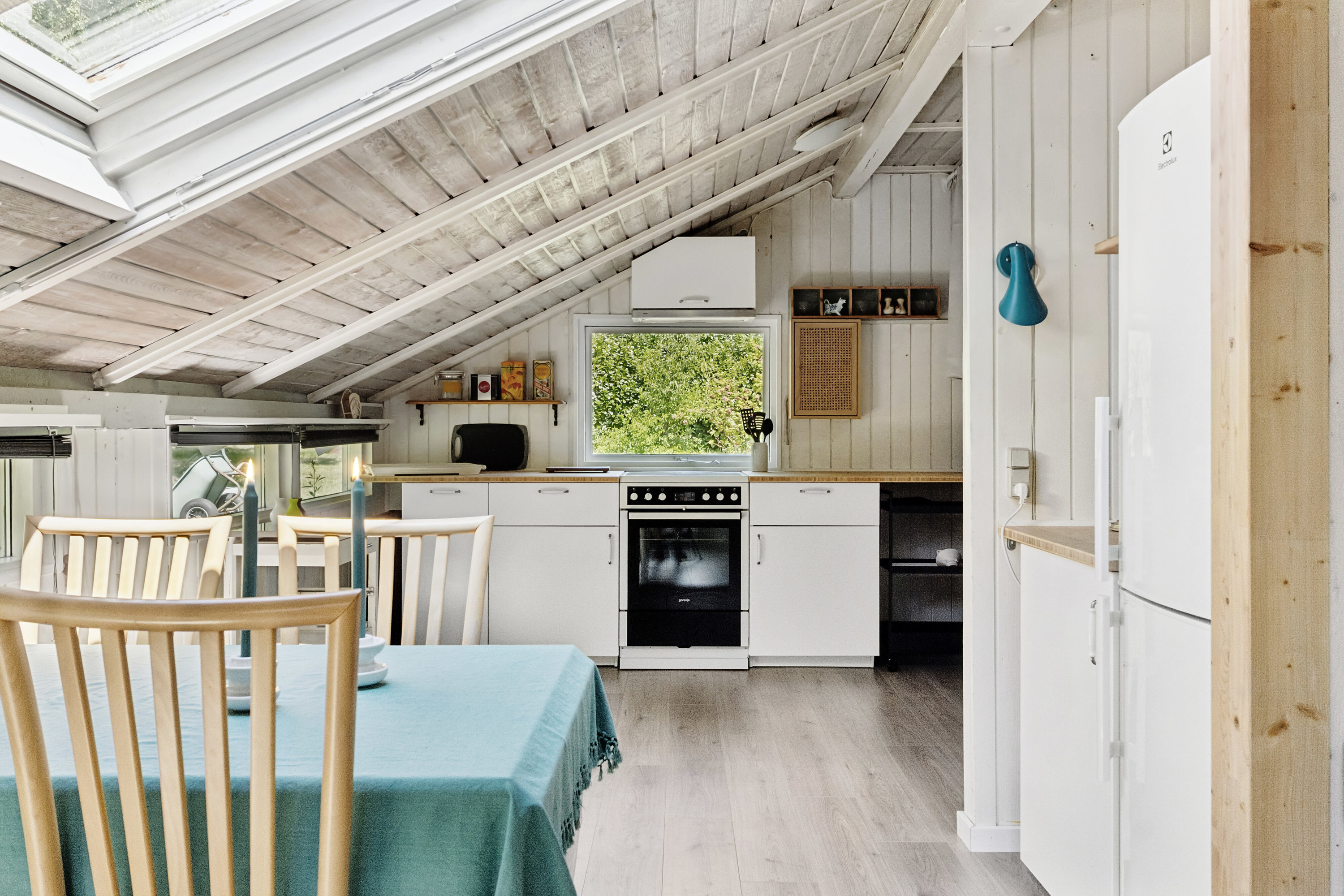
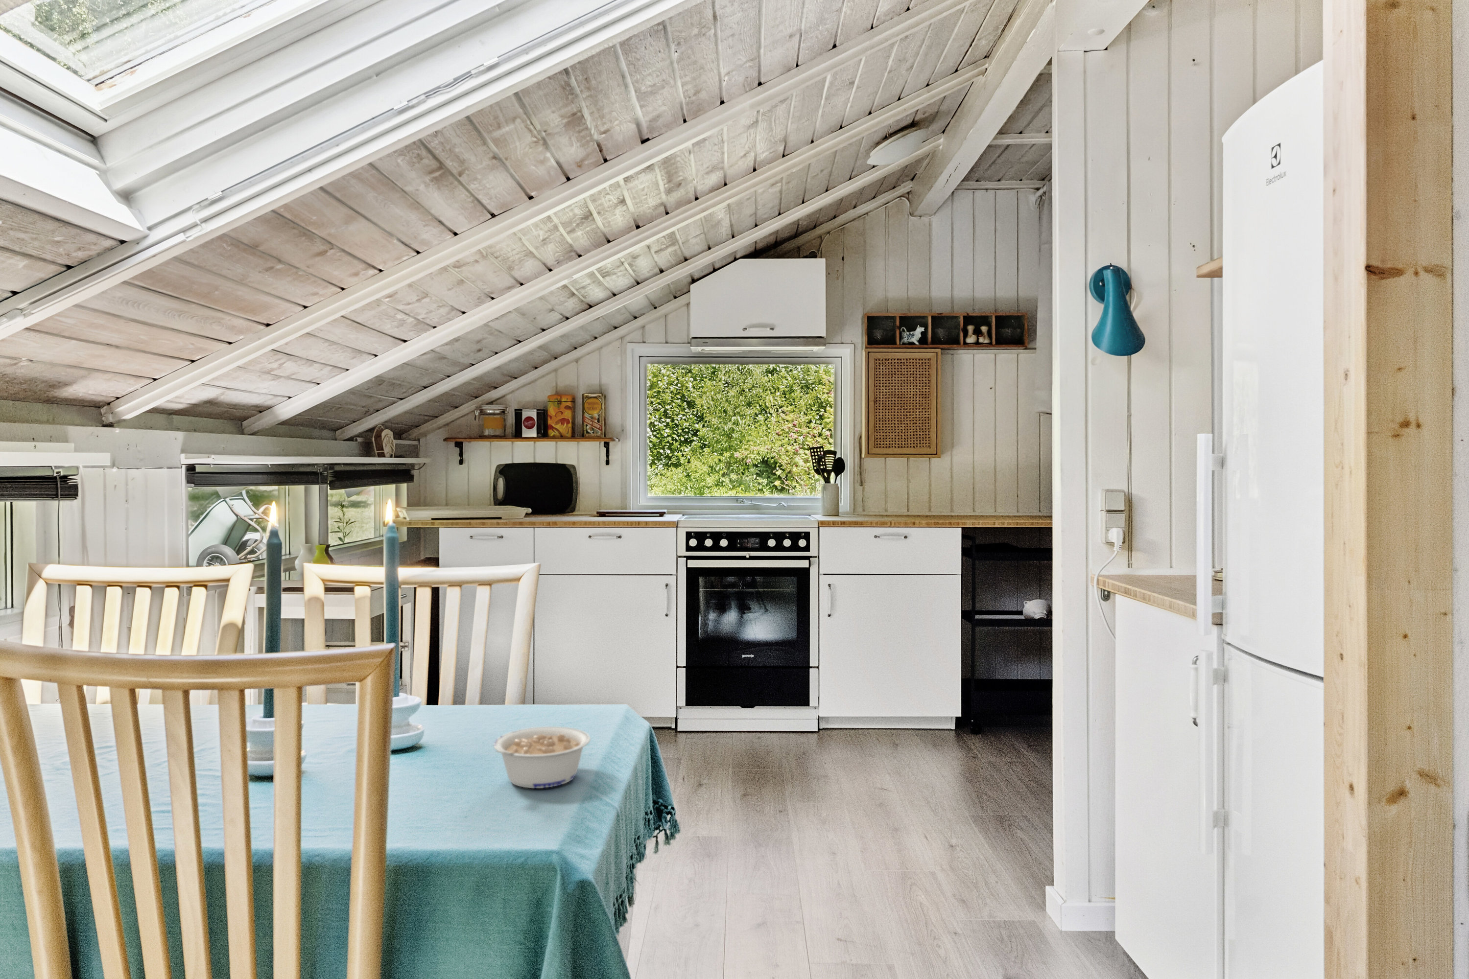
+ legume (542, 756)
